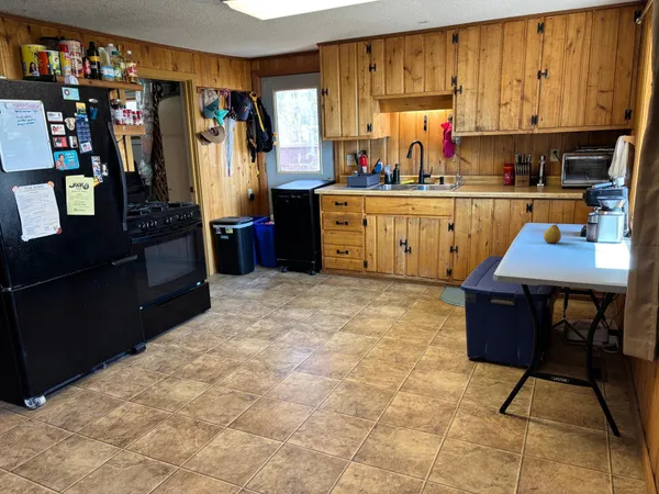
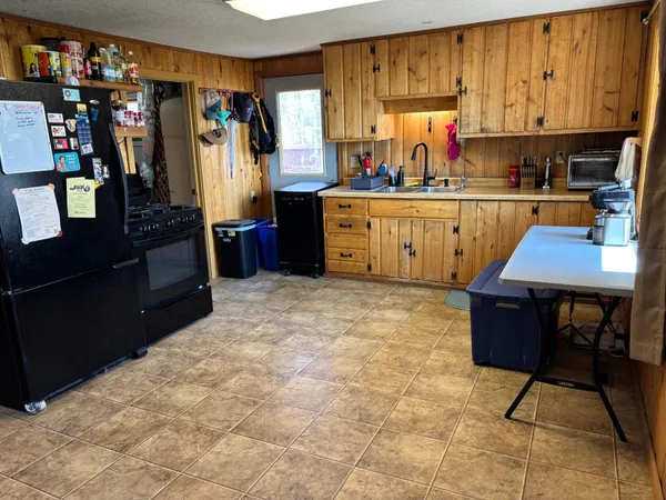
- fruit (552, 232)
